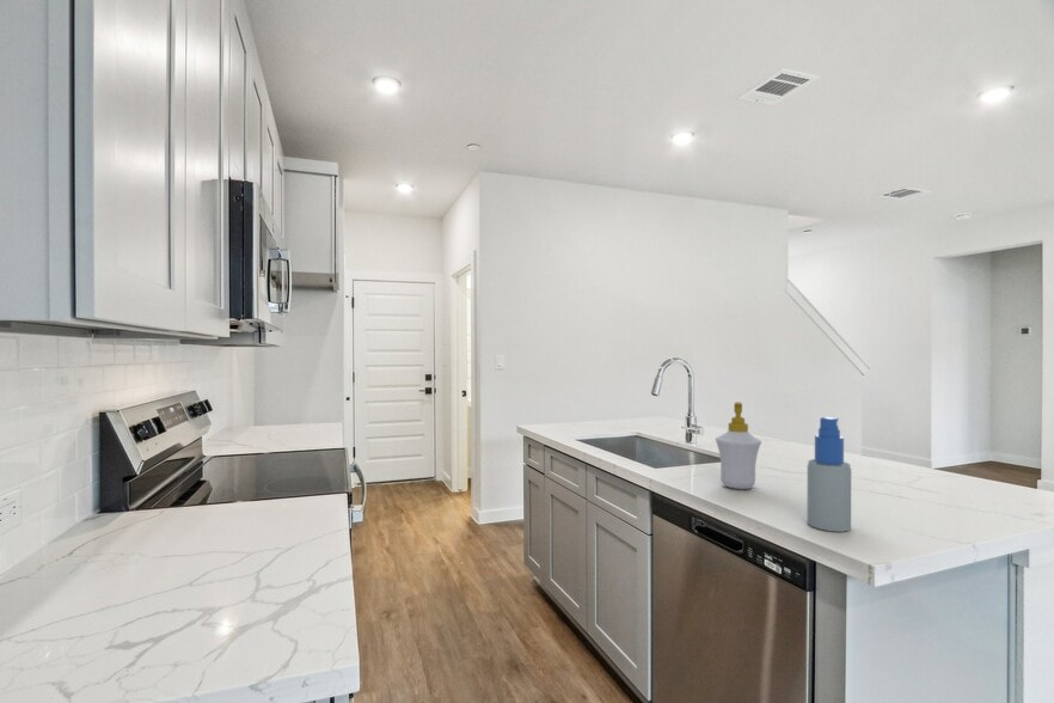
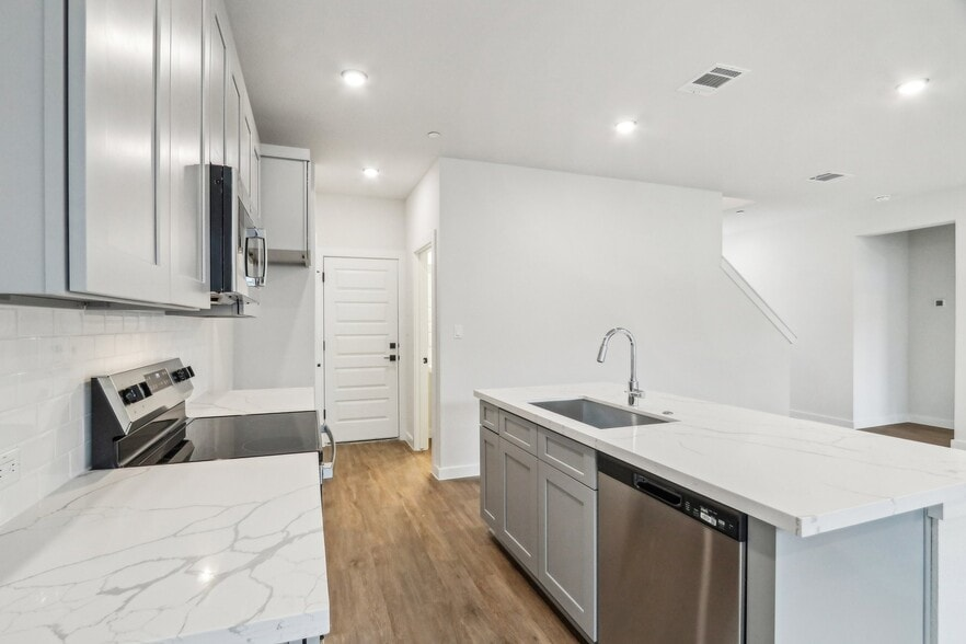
- soap bottle (737, 444)
- spray bottle (828, 471)
